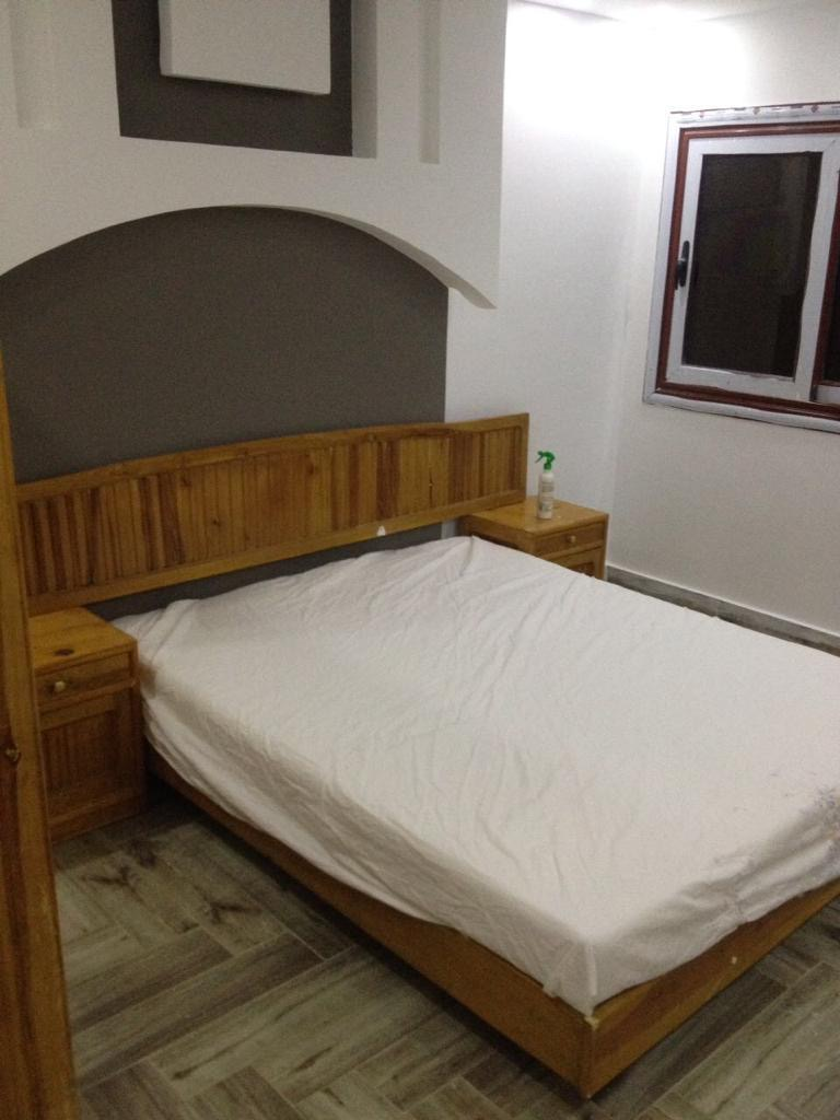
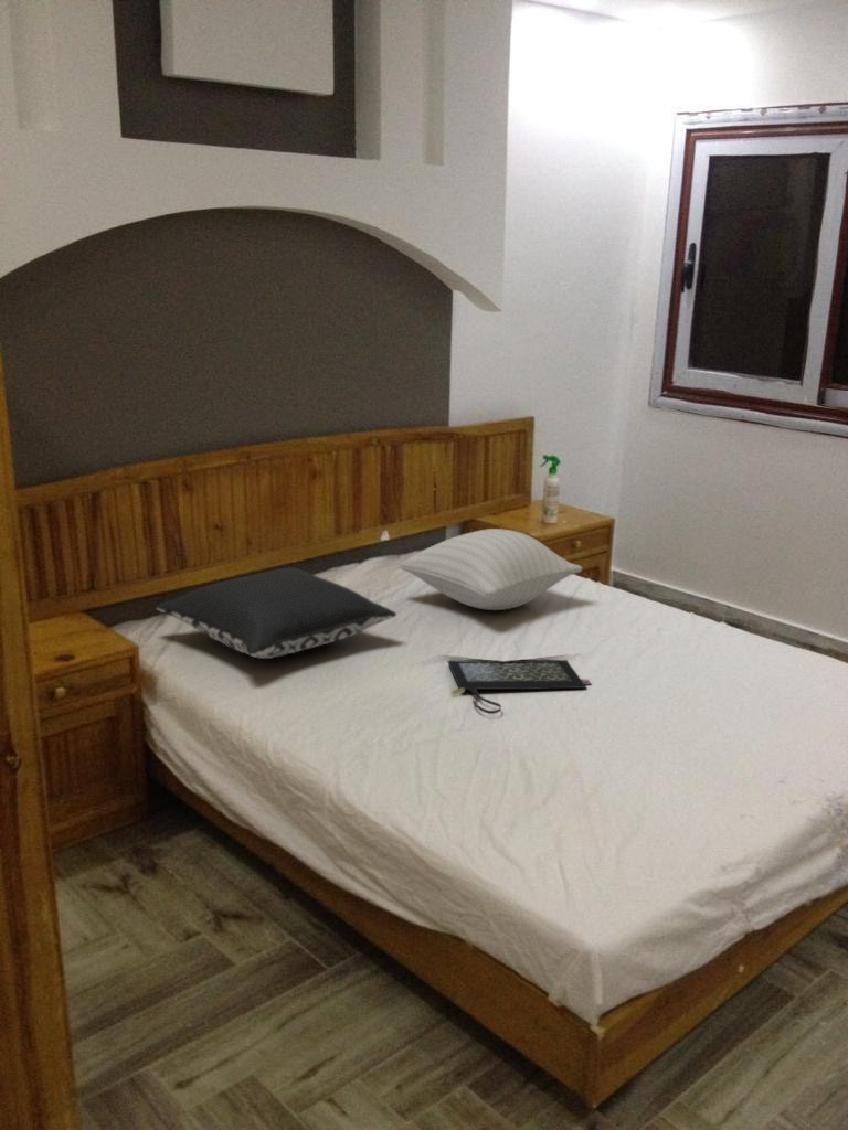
+ pillow (489, 567)
+ pillow (275, 610)
+ clutch bag (509, 674)
